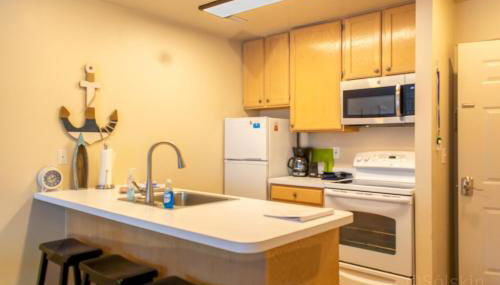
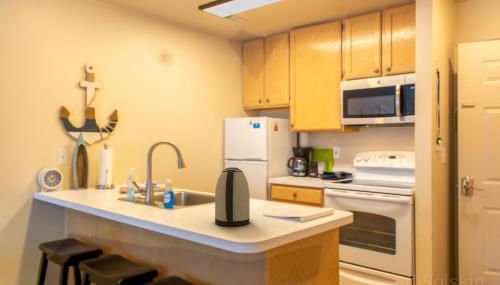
+ kettle (231, 195)
